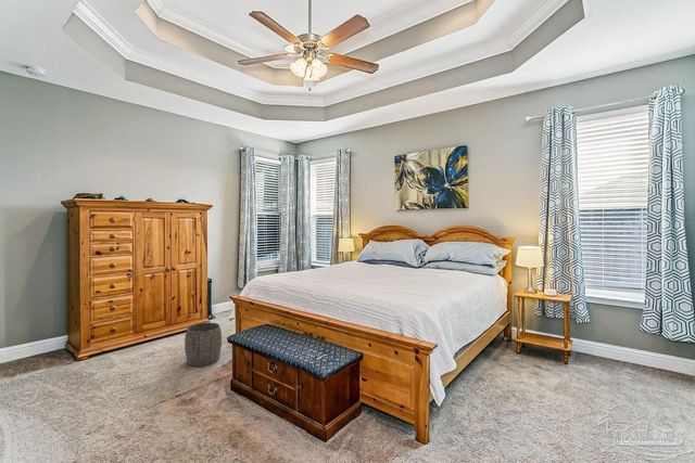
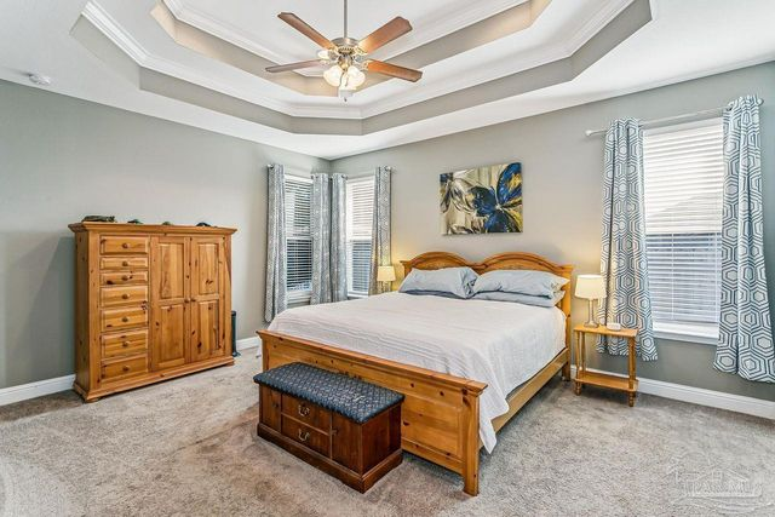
- woven basket (203, 343)
